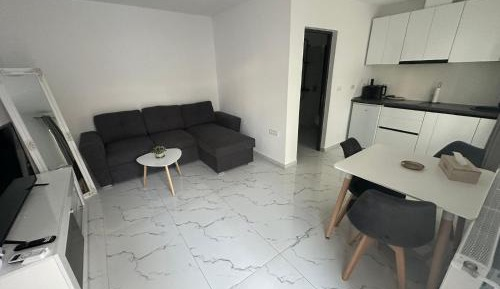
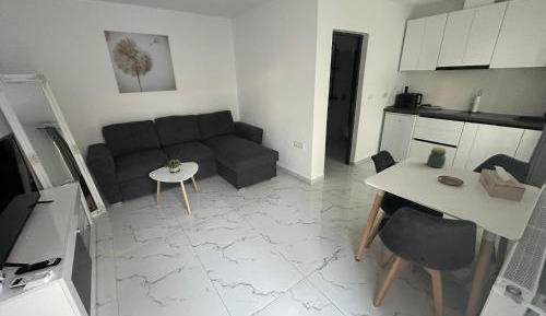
+ jar (437, 156)
+ wall art (144, 63)
